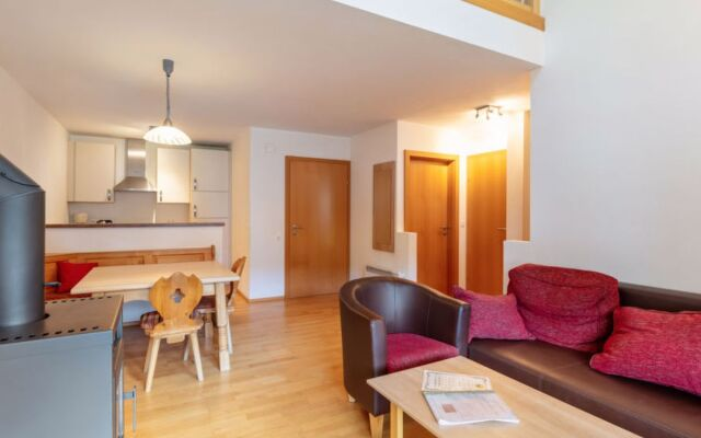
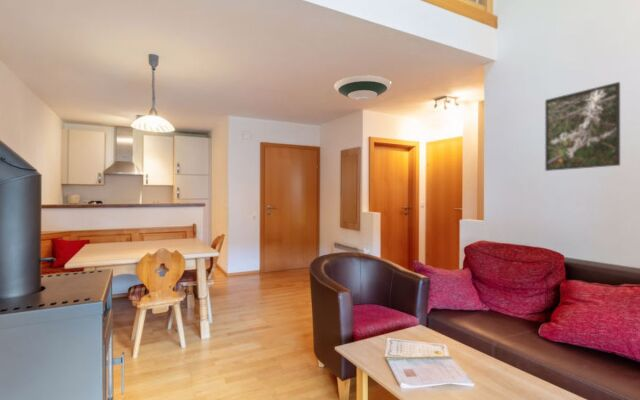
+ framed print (579, 130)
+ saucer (362, 92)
